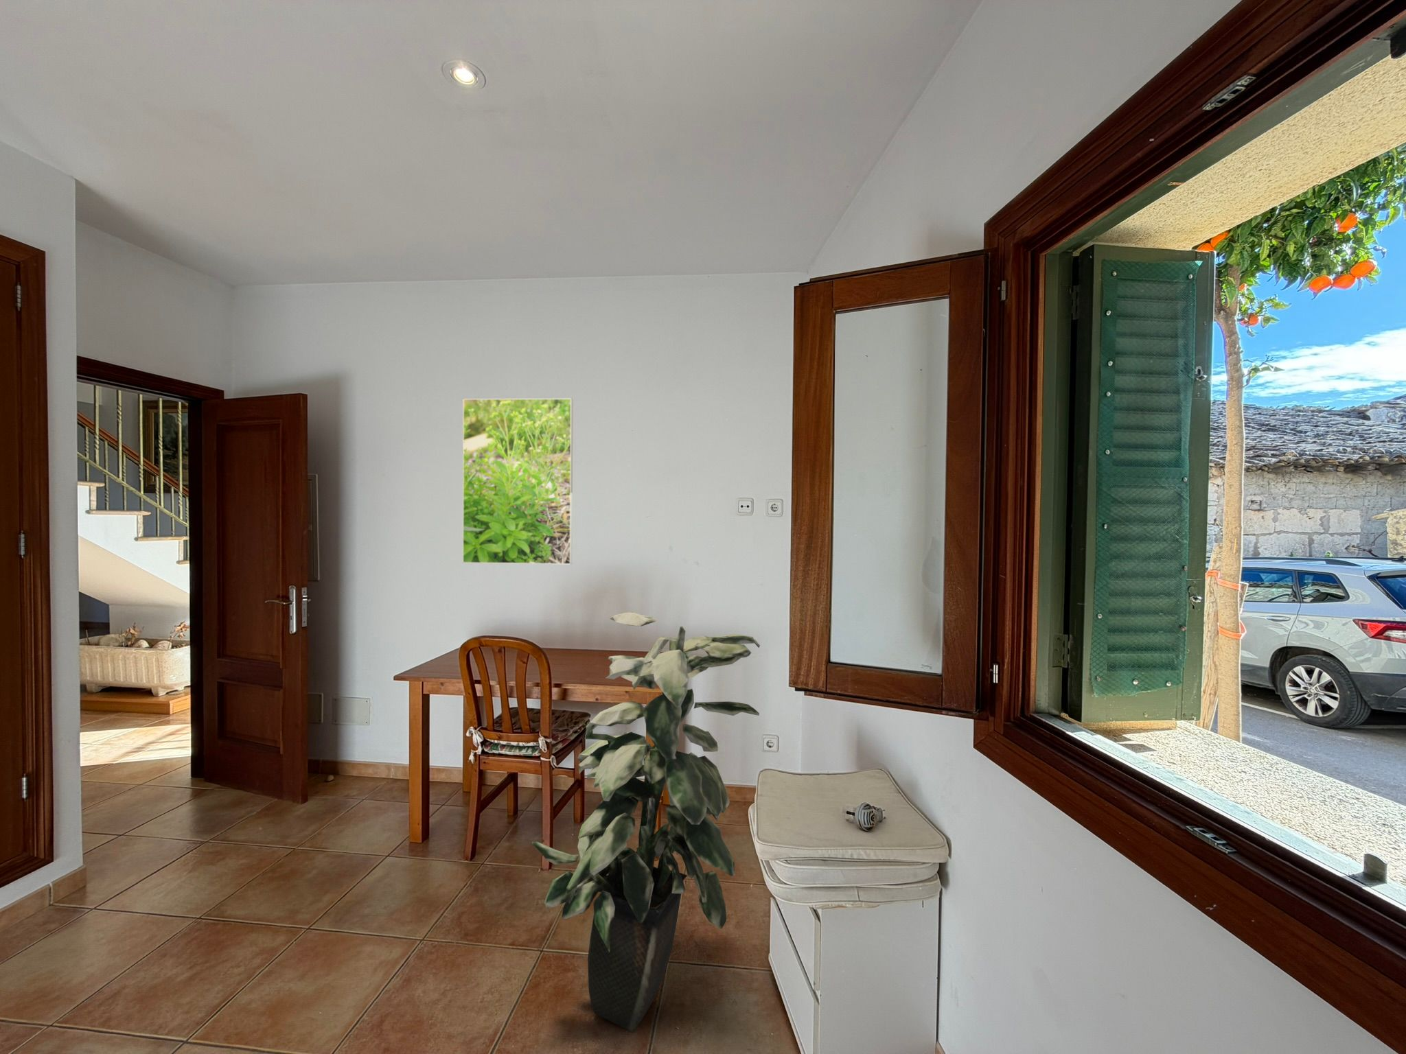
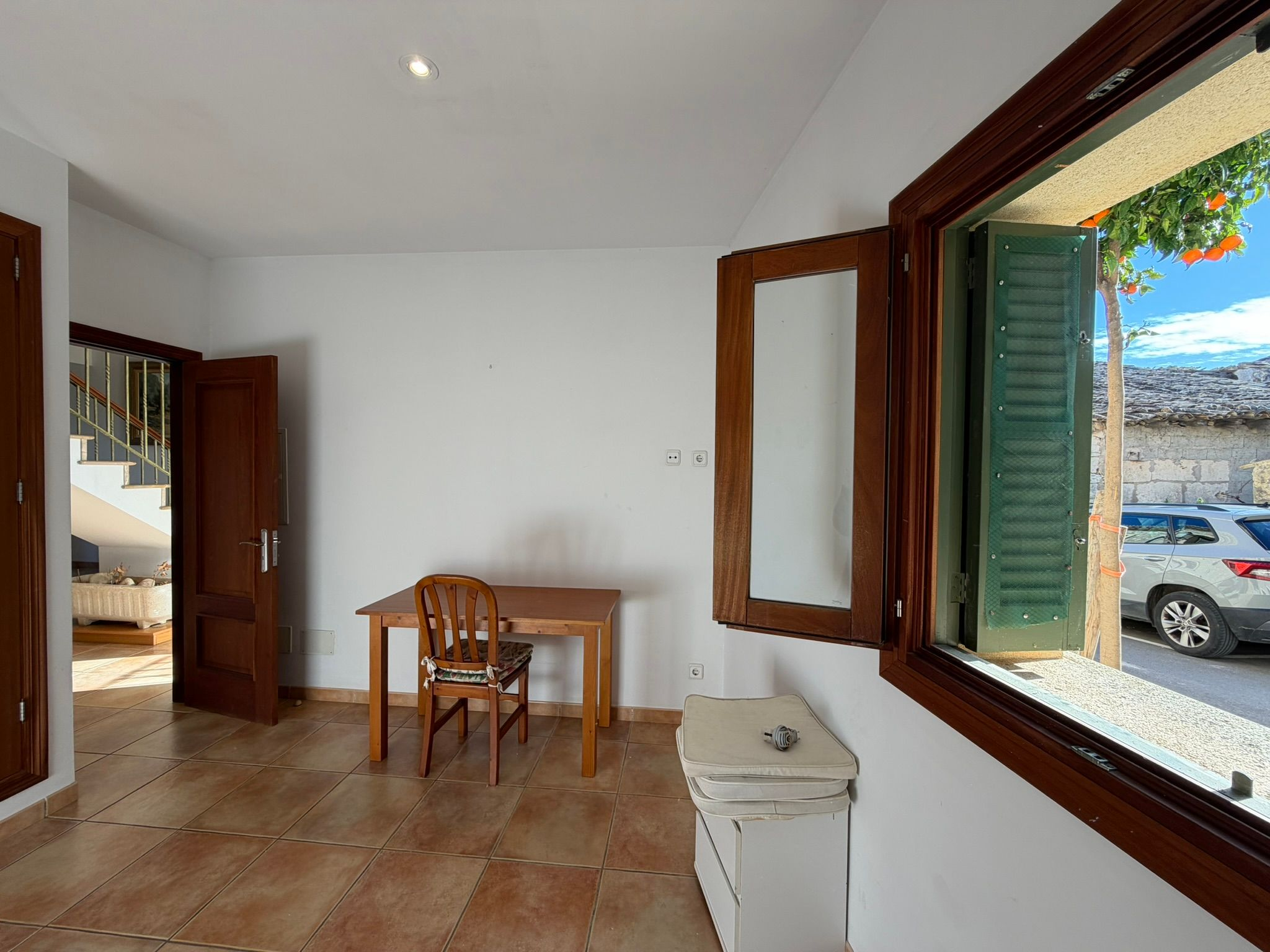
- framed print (517, 480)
- indoor plant (650, 809)
